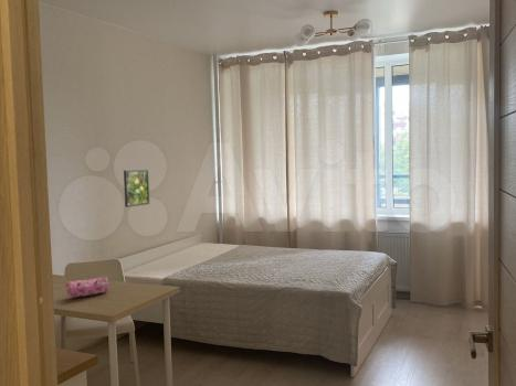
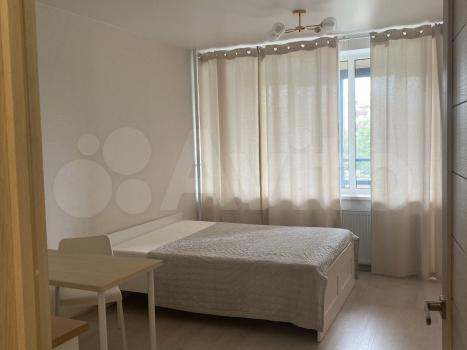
- pencil case (87, 287)
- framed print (137, 187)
